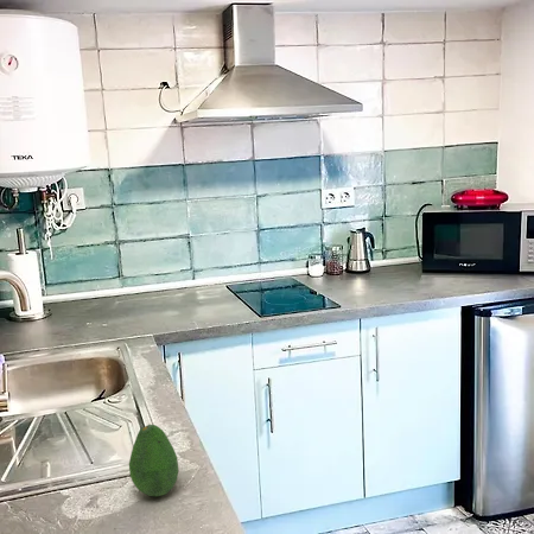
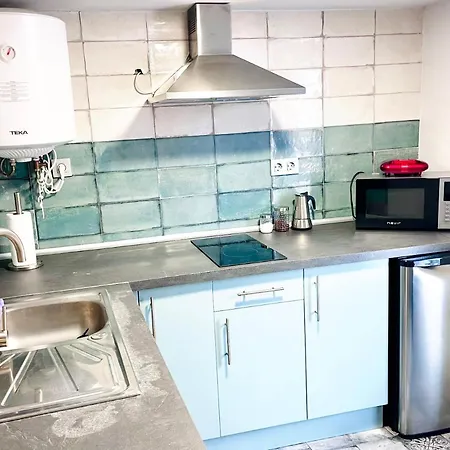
- fruit (153, 460)
